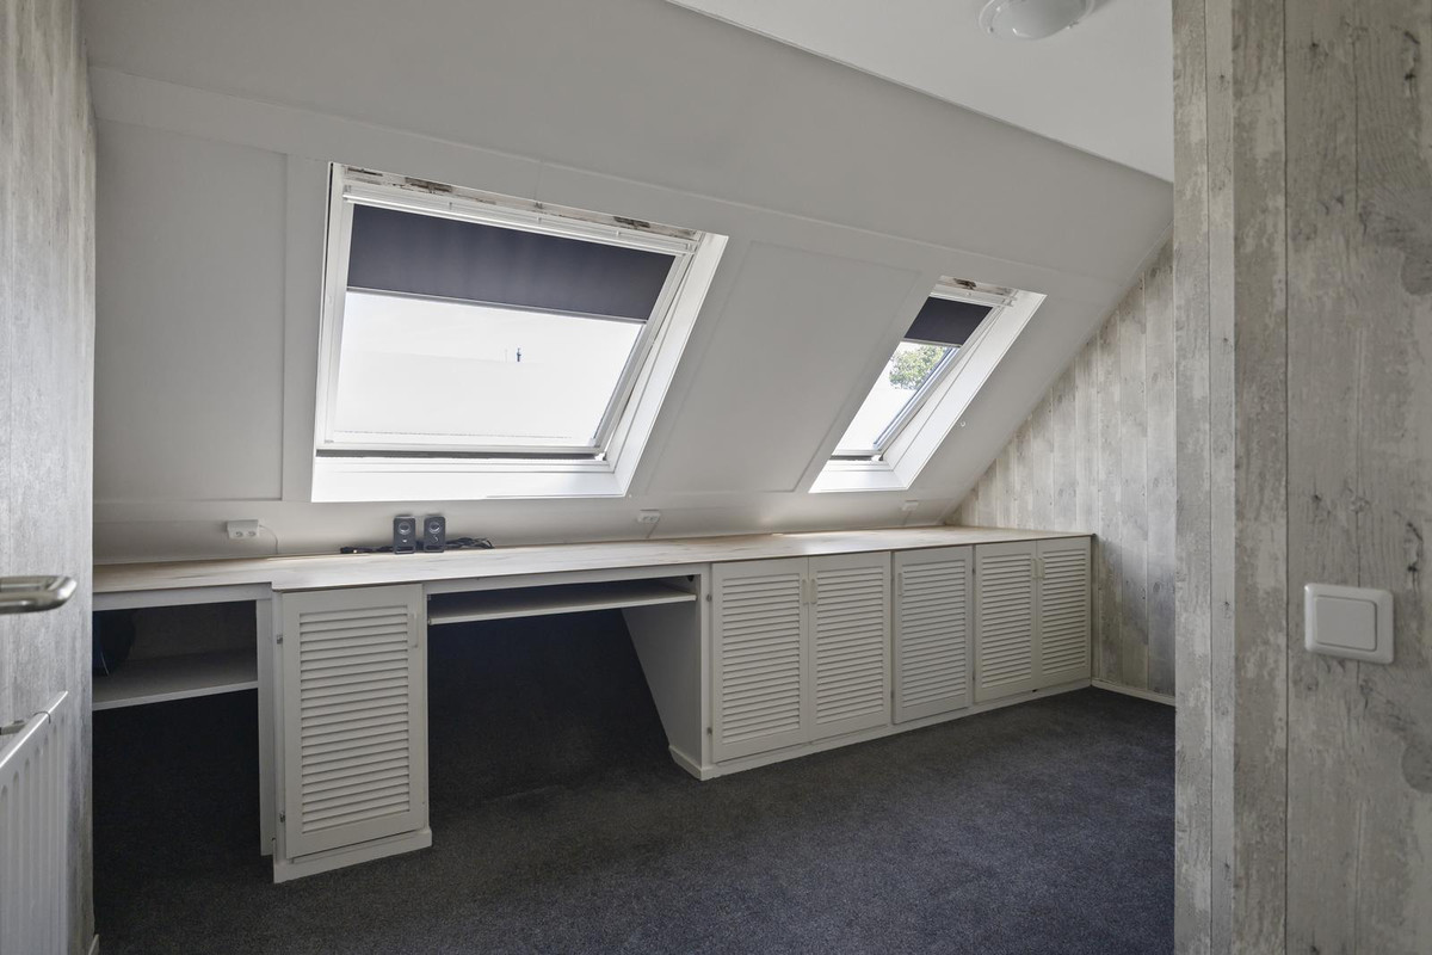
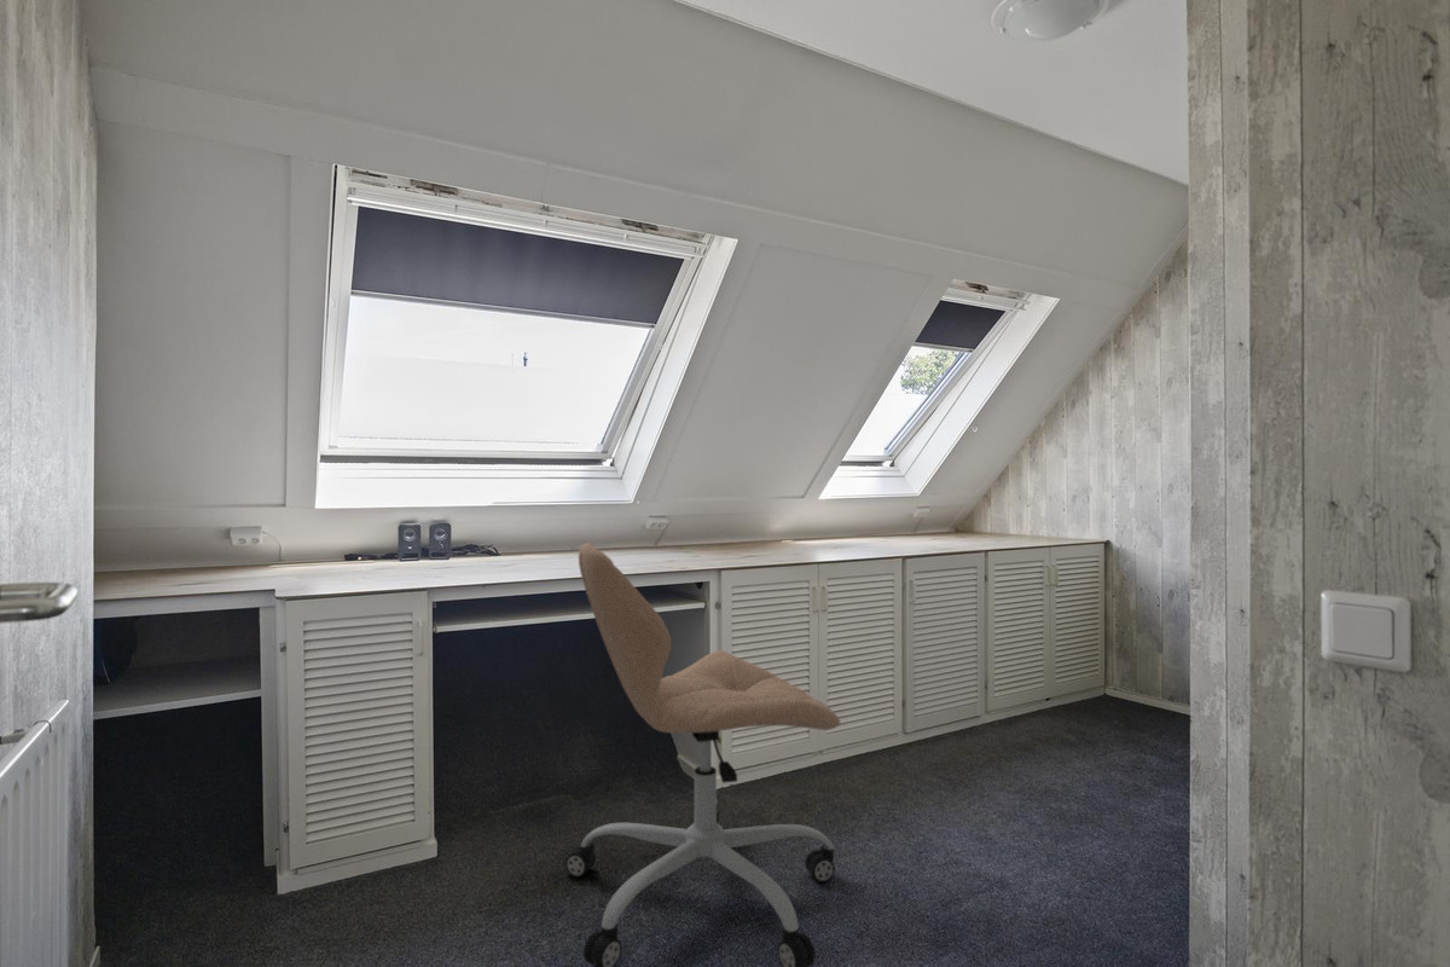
+ office chair (709, 718)
